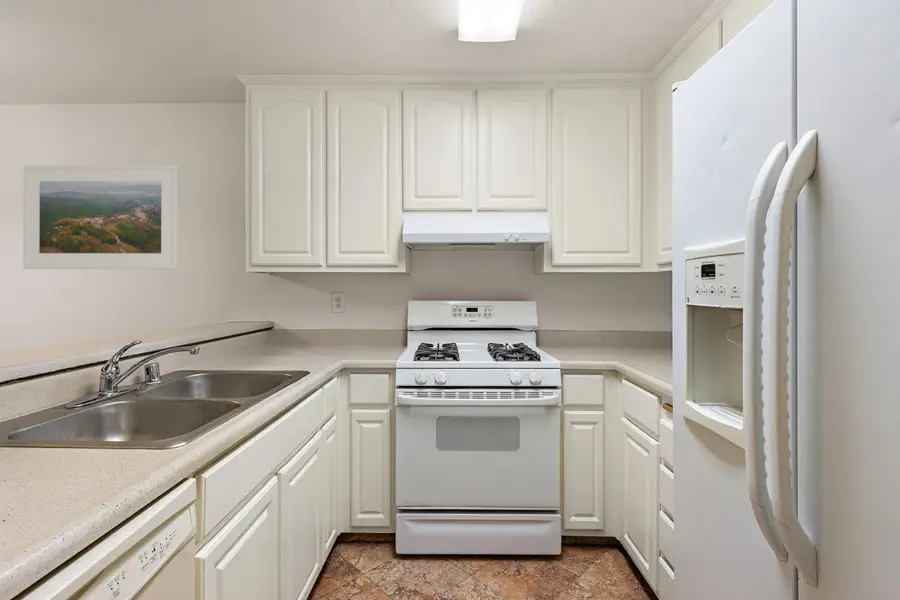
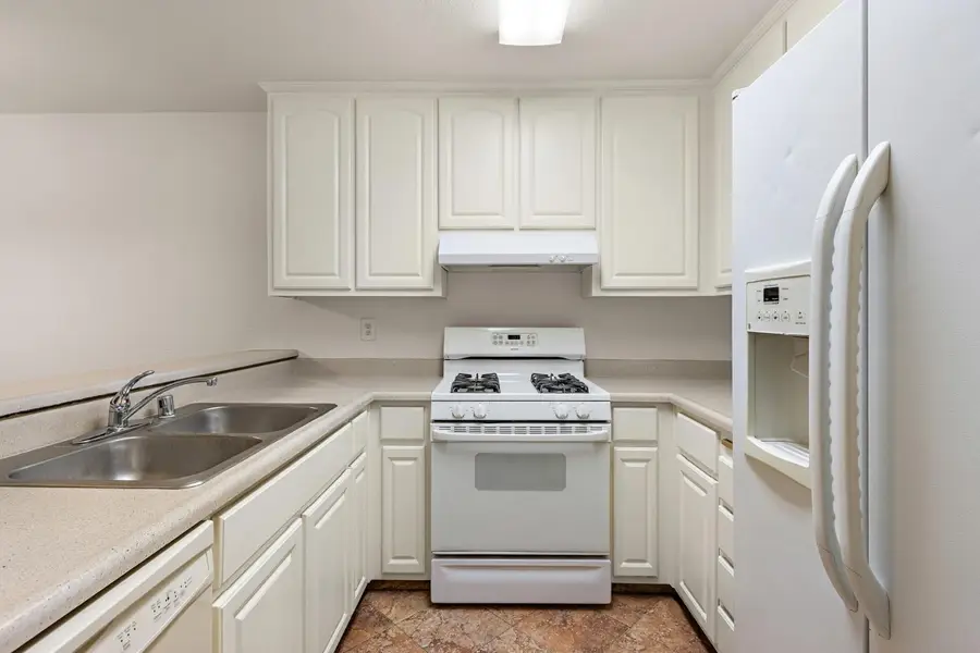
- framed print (101, 217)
